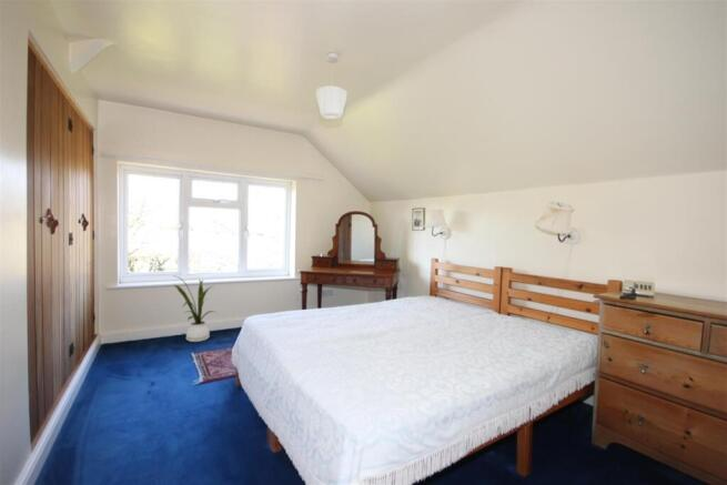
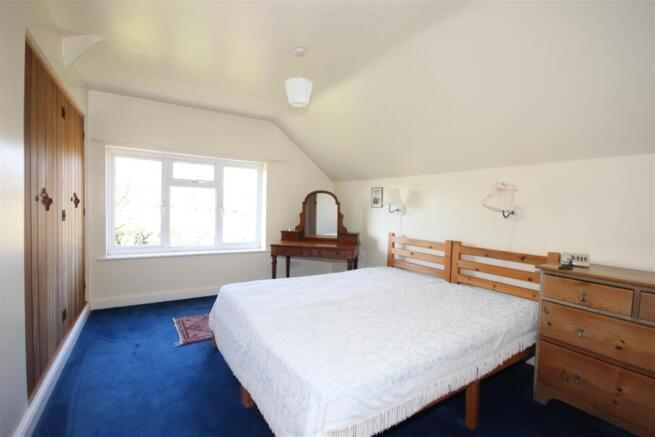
- house plant (195, 307)
